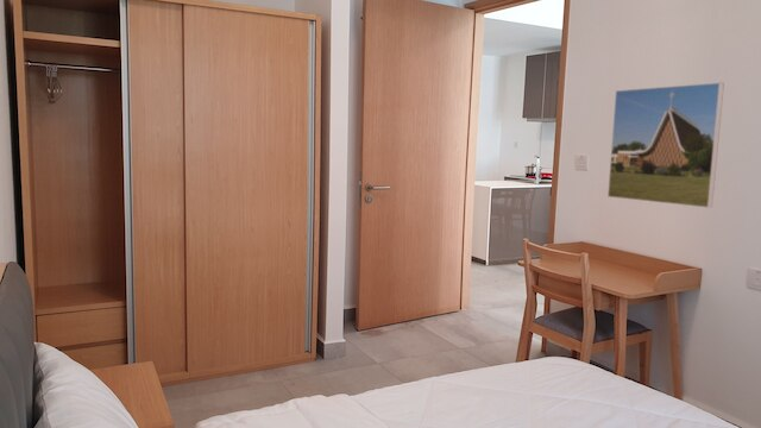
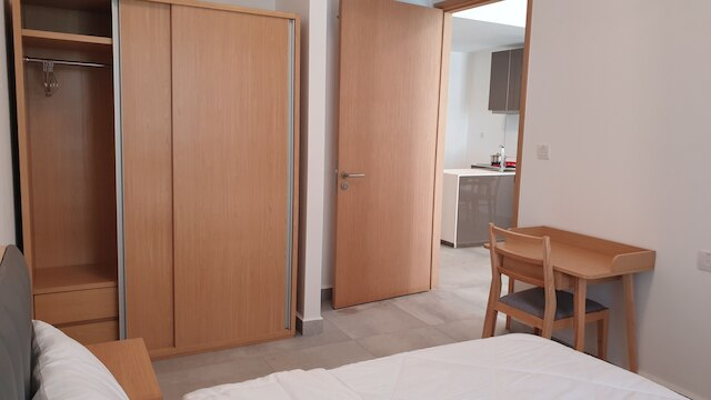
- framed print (660, 145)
